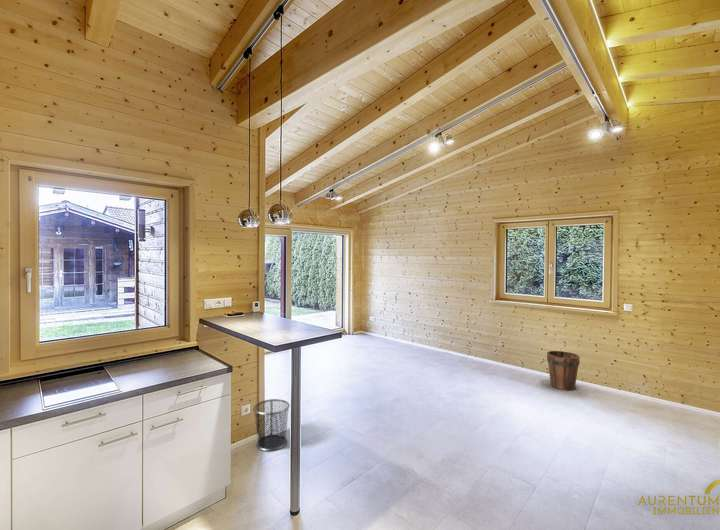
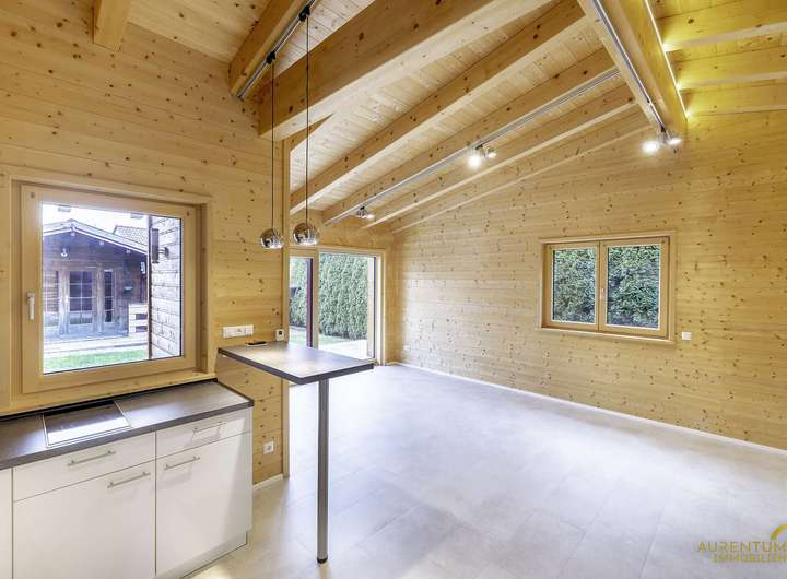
- bucket (562, 370)
- waste bin (271, 424)
